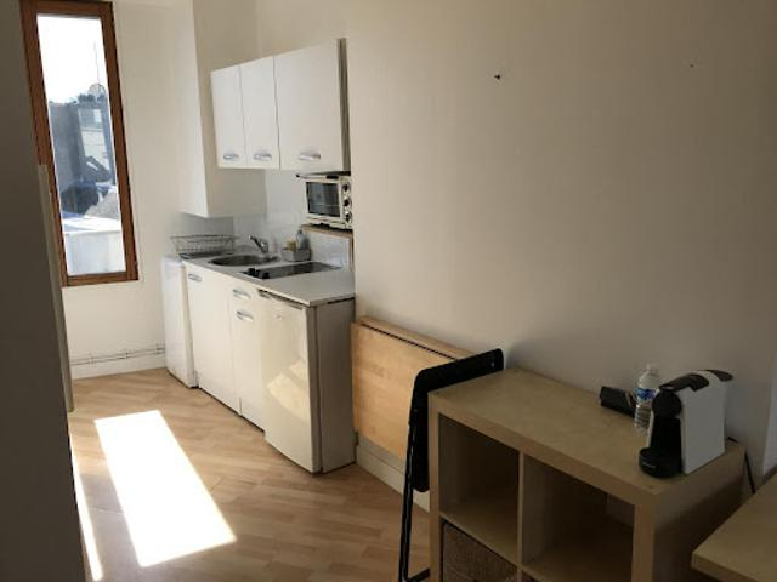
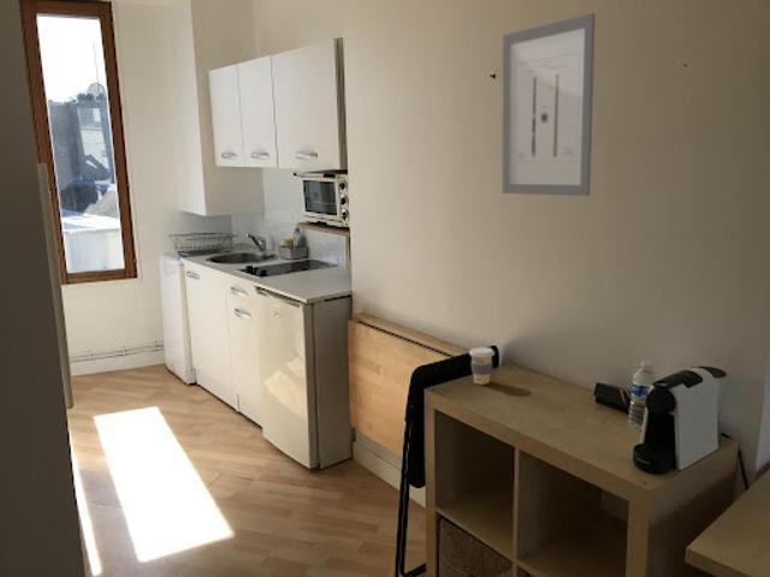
+ wall art (544, 111)
+ coffee cup (481, 365)
